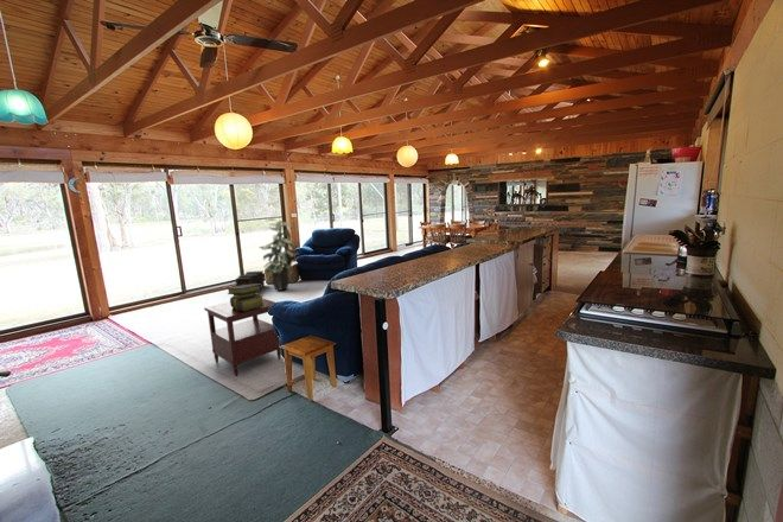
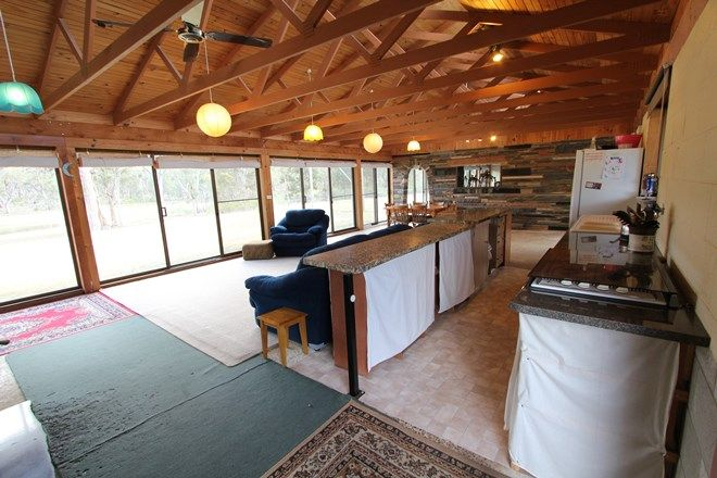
- storage box (250, 282)
- indoor plant (278, 254)
- side table (244, 333)
- stack of books (244, 295)
